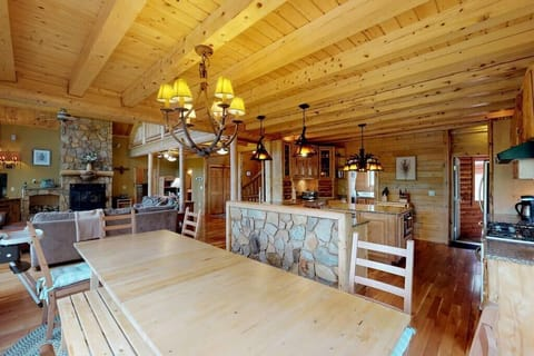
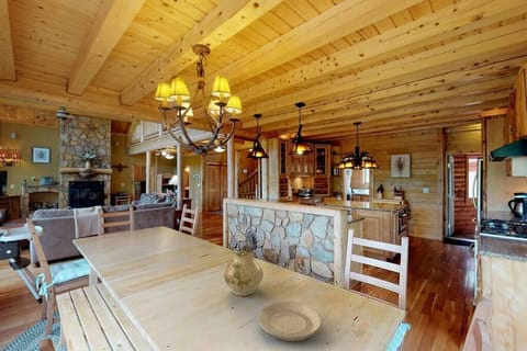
+ pitcher (243, 269)
+ plate (289, 321)
